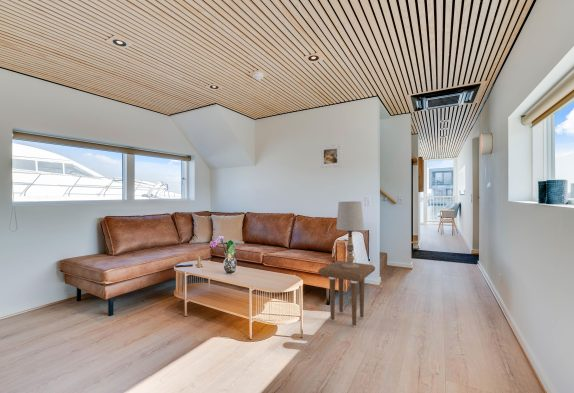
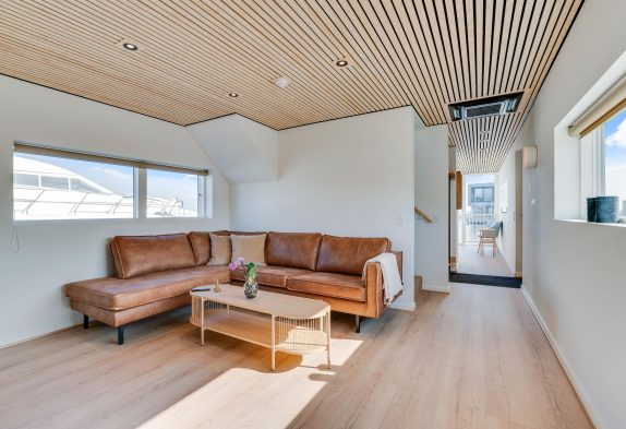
- side table (351, 292)
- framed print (330, 156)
- table lamp (350, 233)
